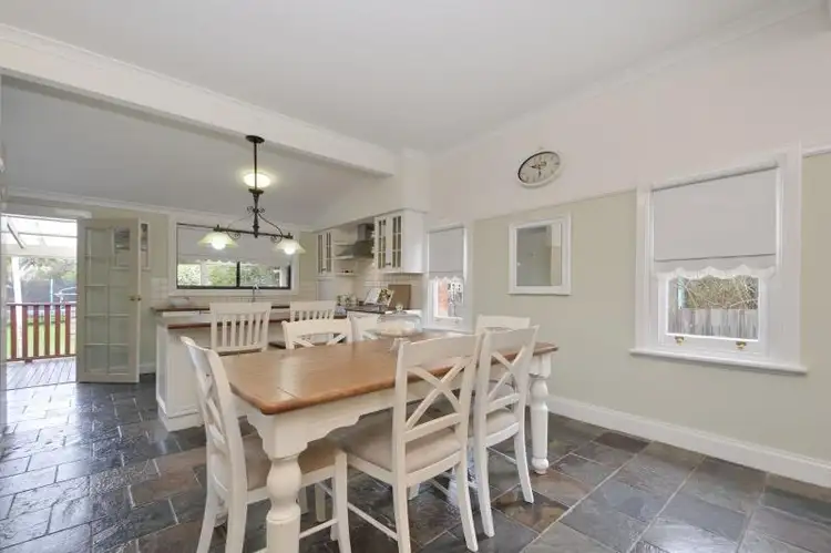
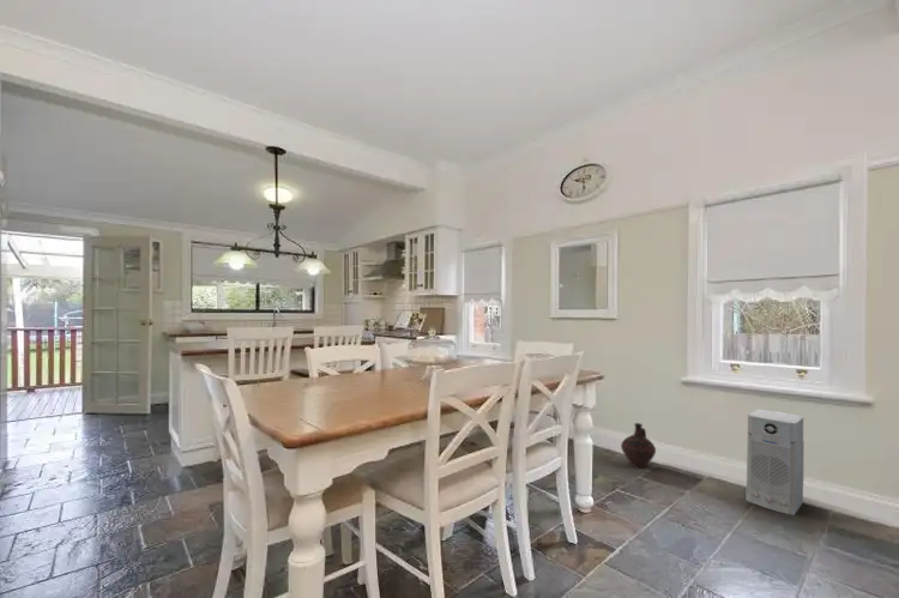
+ ceramic jug (638, 445)
+ air purifier (774, 458)
